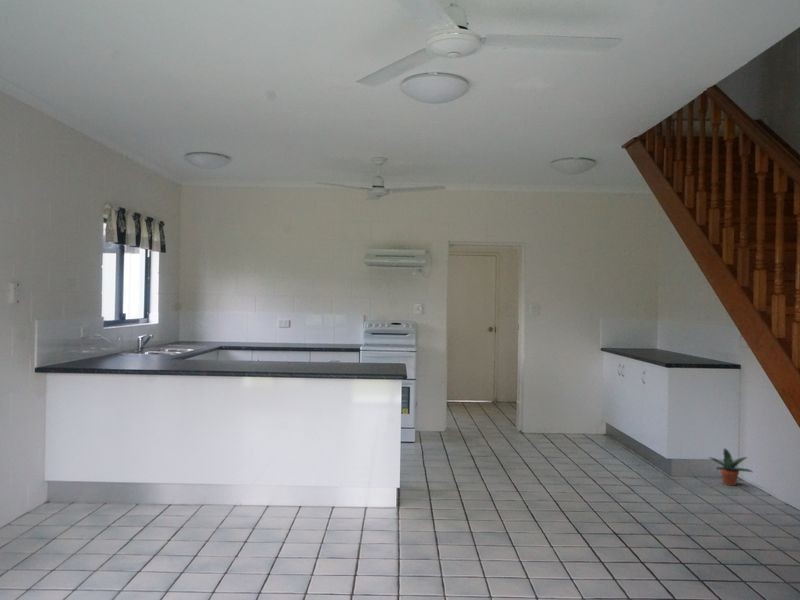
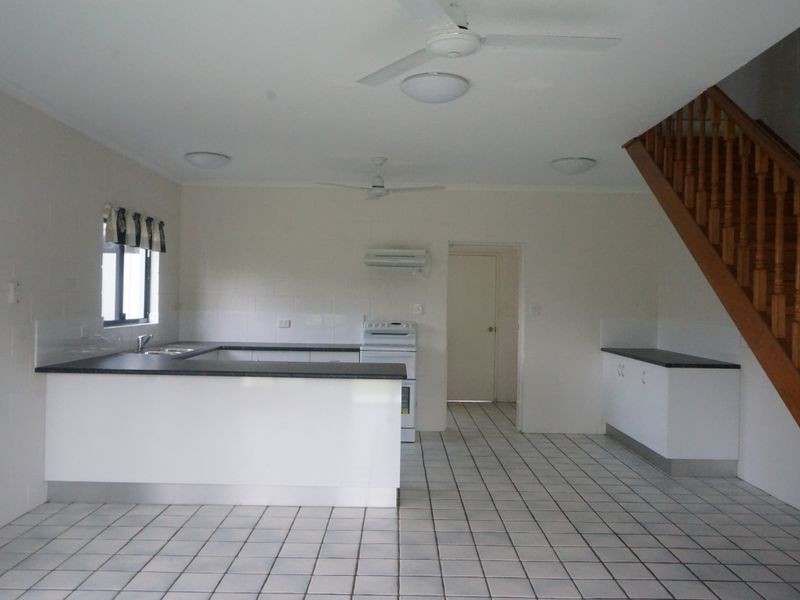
- potted plant (729, 467)
